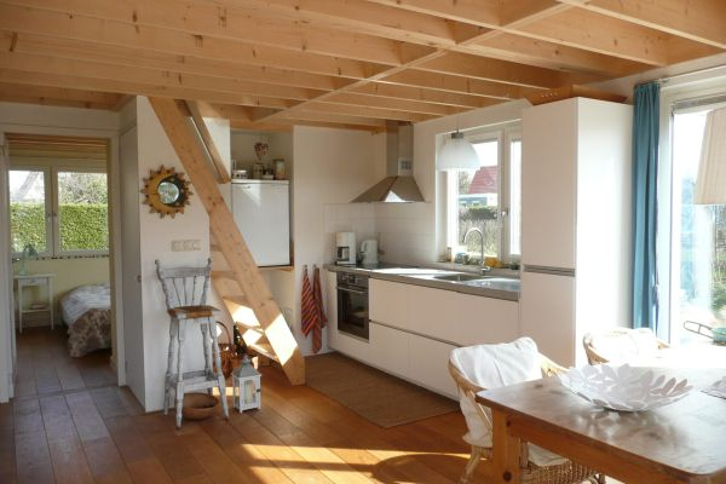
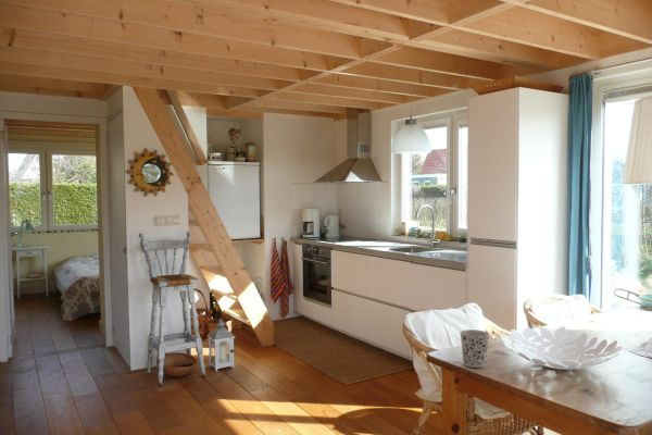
+ cup (474, 348)
